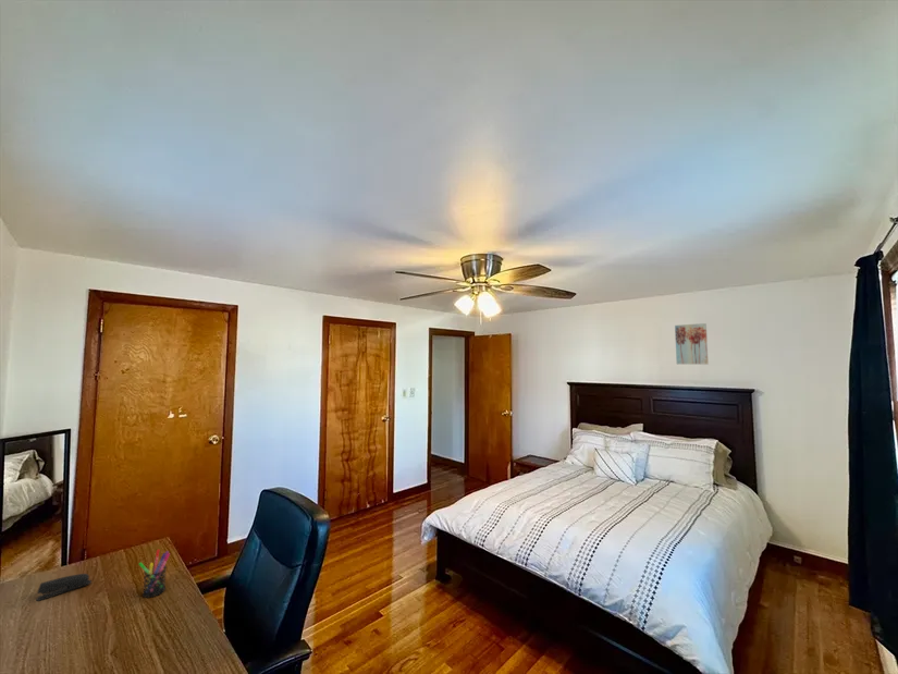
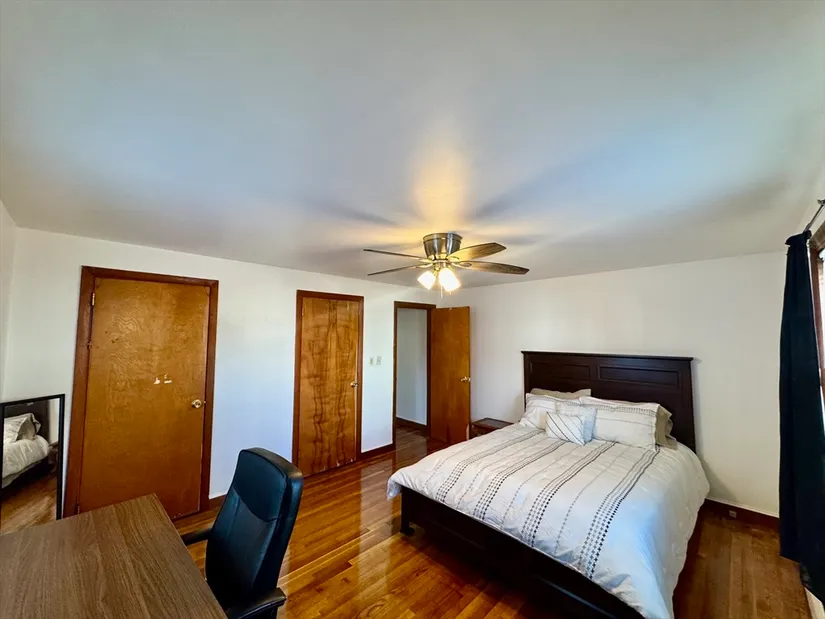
- stapler (65, 583)
- pen holder (152, 572)
- wall art (690, 344)
